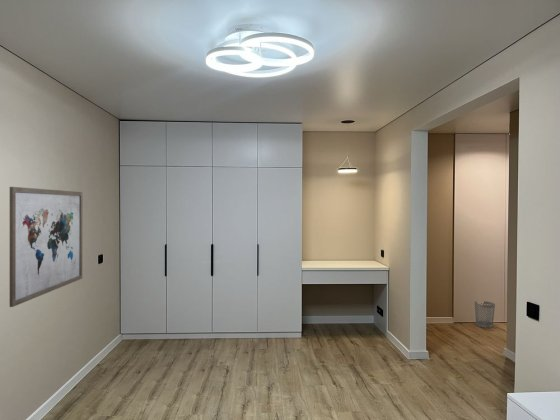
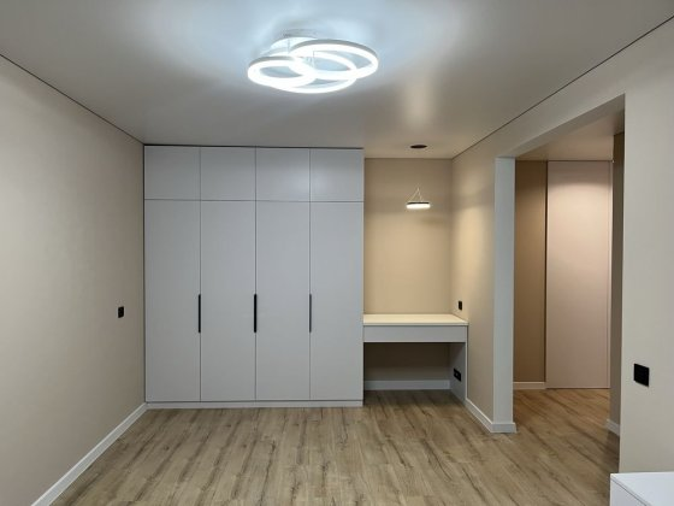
- wastebasket (484, 314)
- wall art (51, 240)
